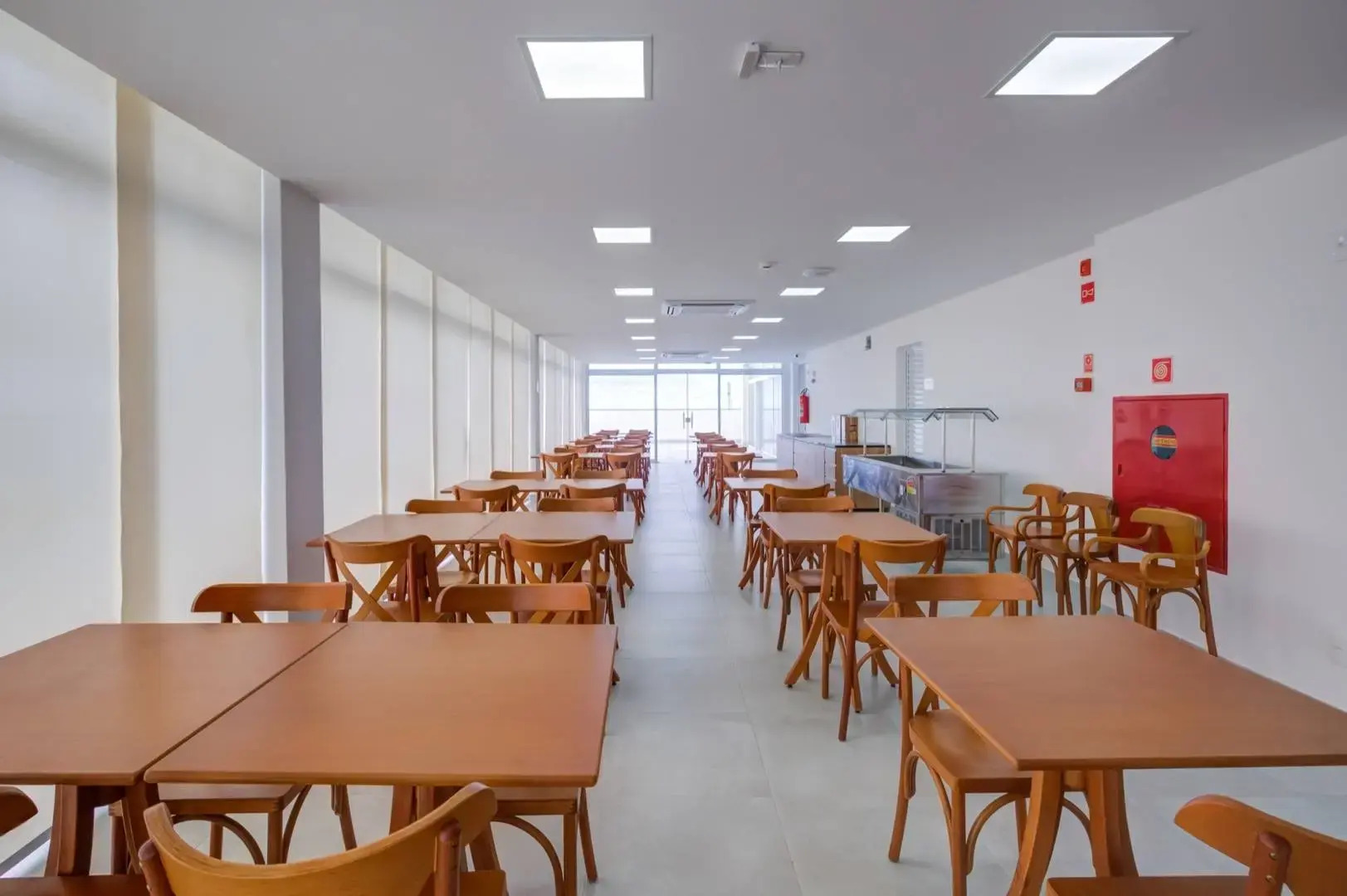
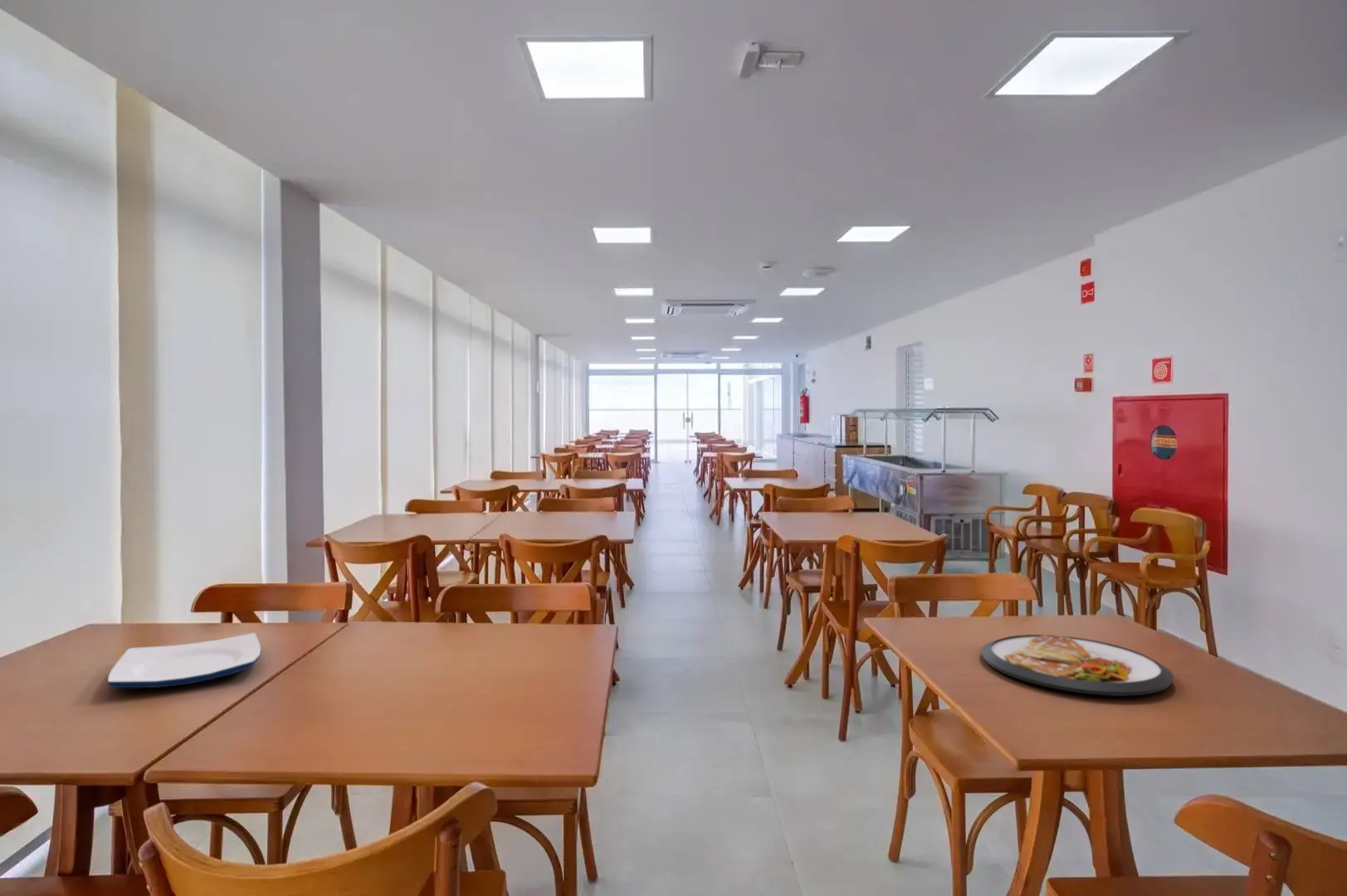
+ plate (189, 662)
+ dish (1071, 657)
